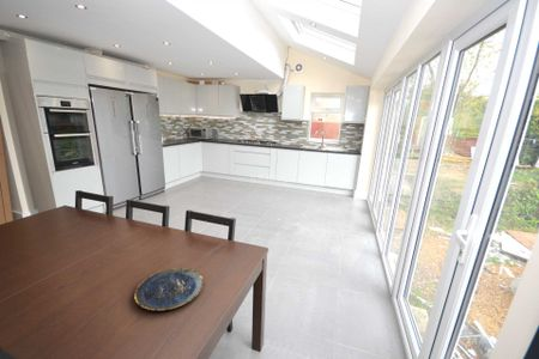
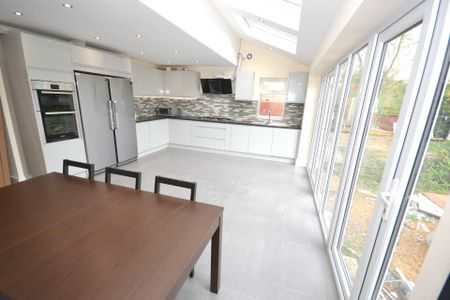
- plate (170, 287)
